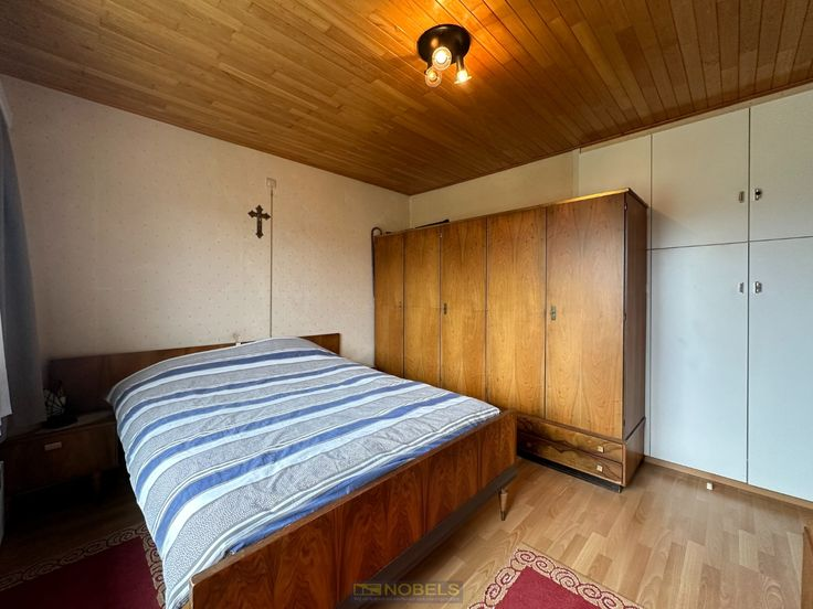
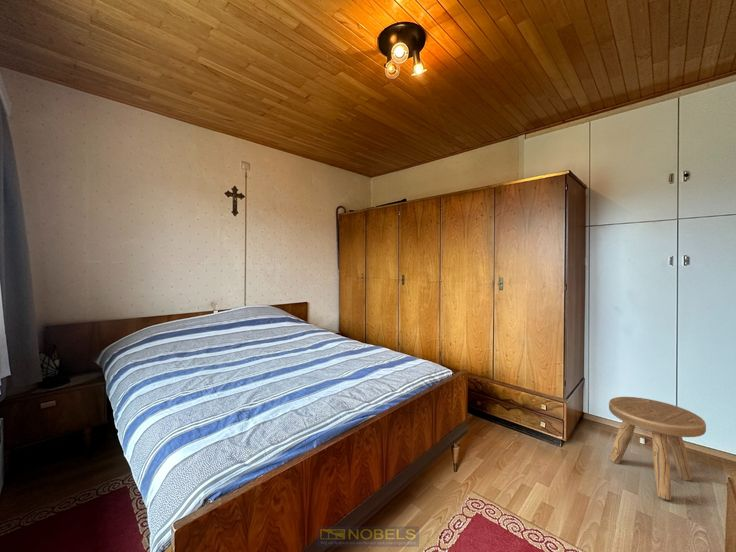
+ stool (653, 444)
